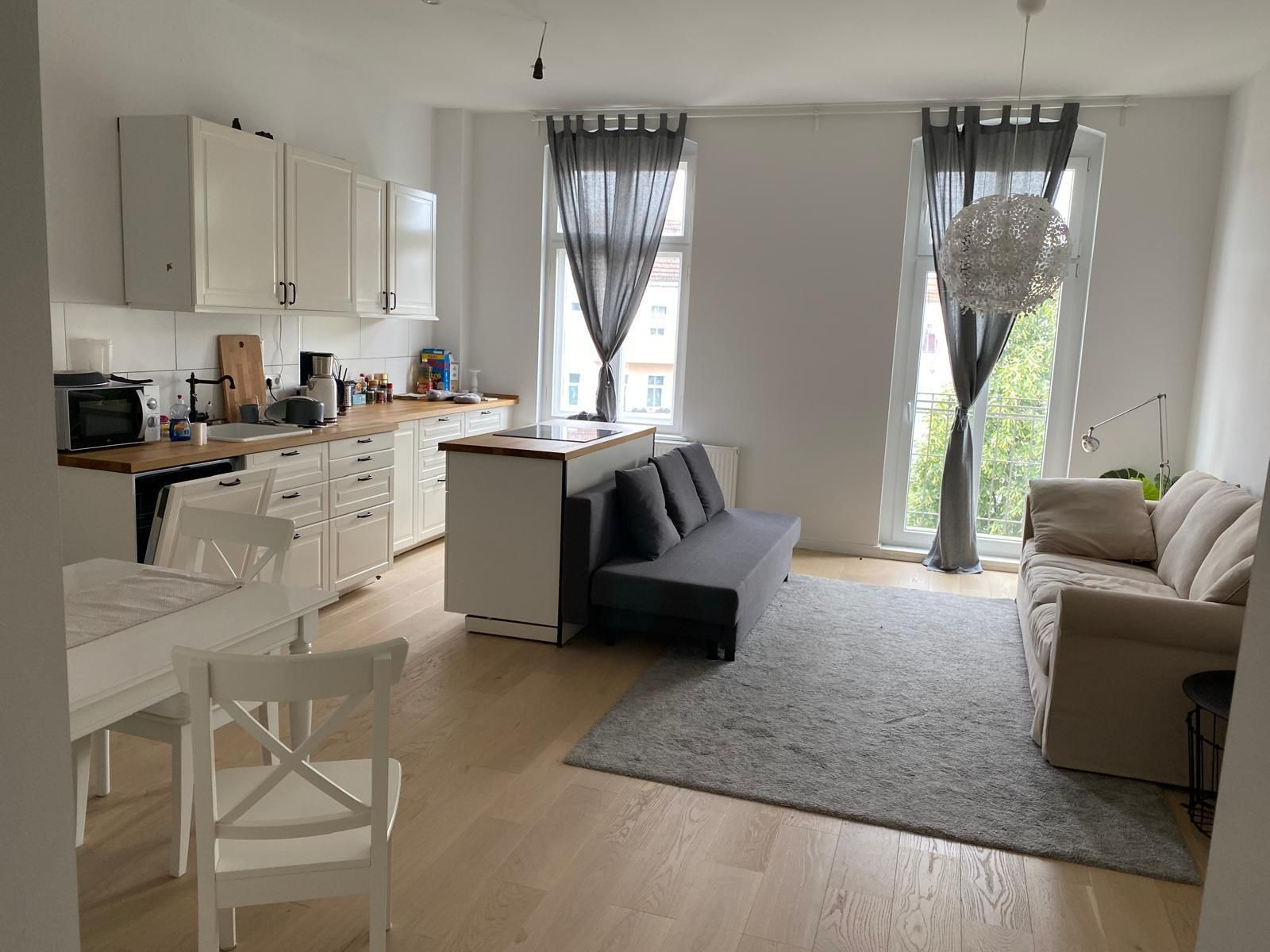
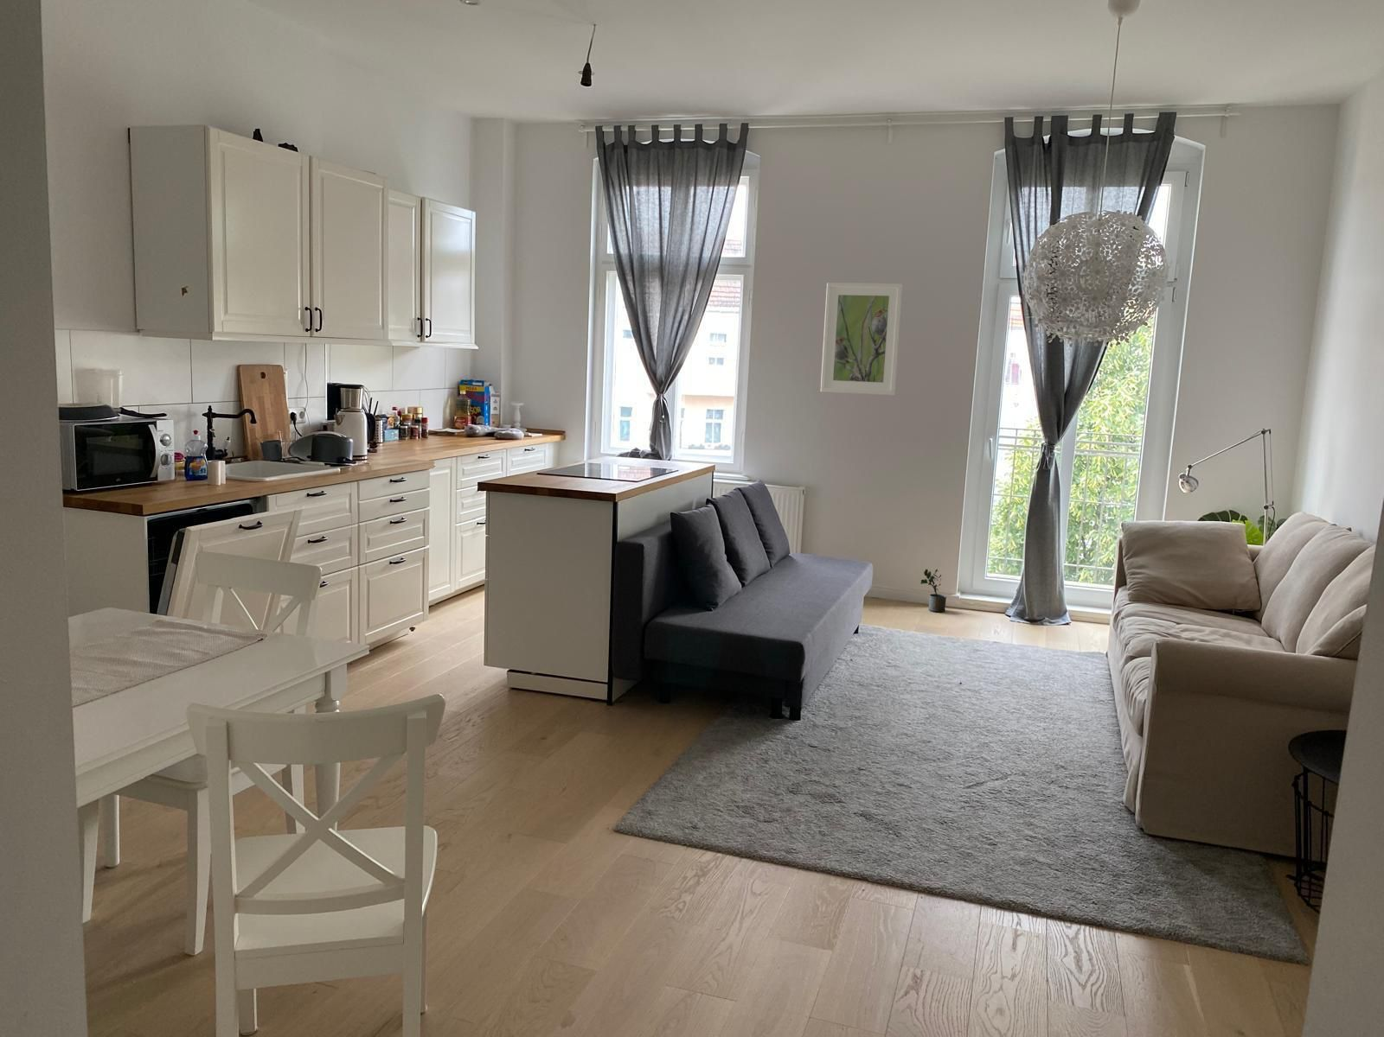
+ potted plant (934, 589)
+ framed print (861, 338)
